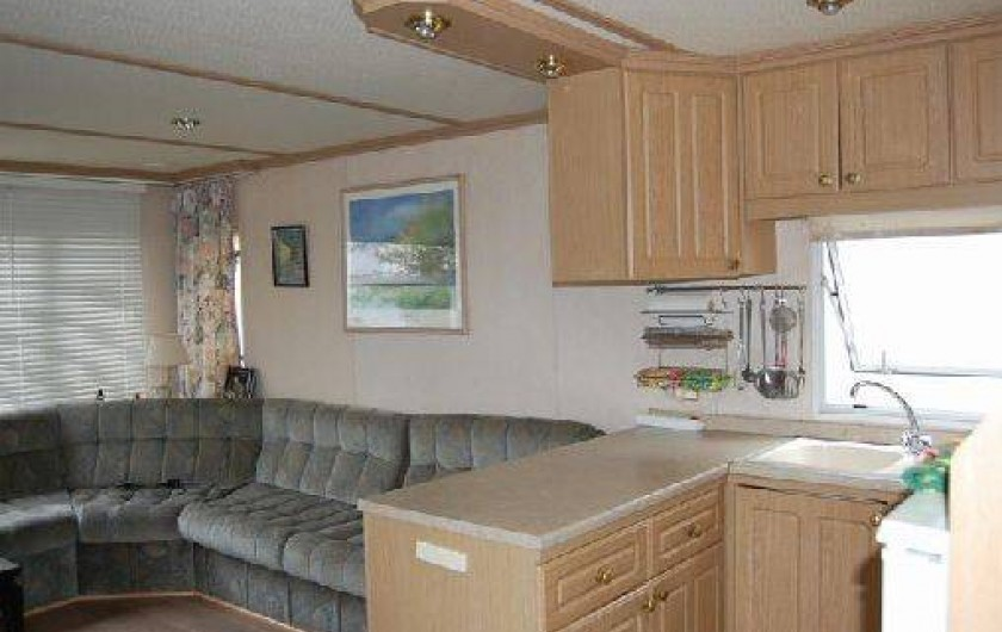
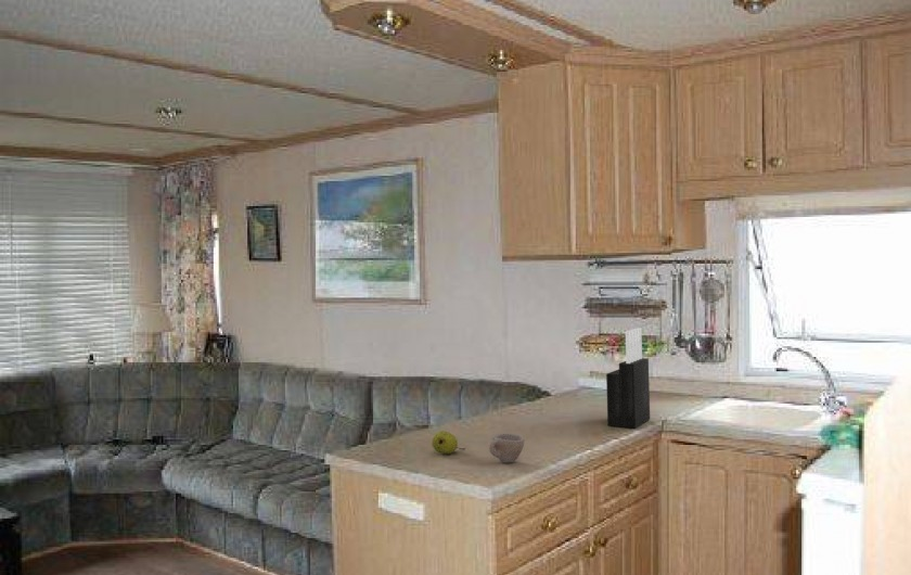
+ cup (505, 449)
+ fruit (448, 440)
+ knife block (625, 375)
